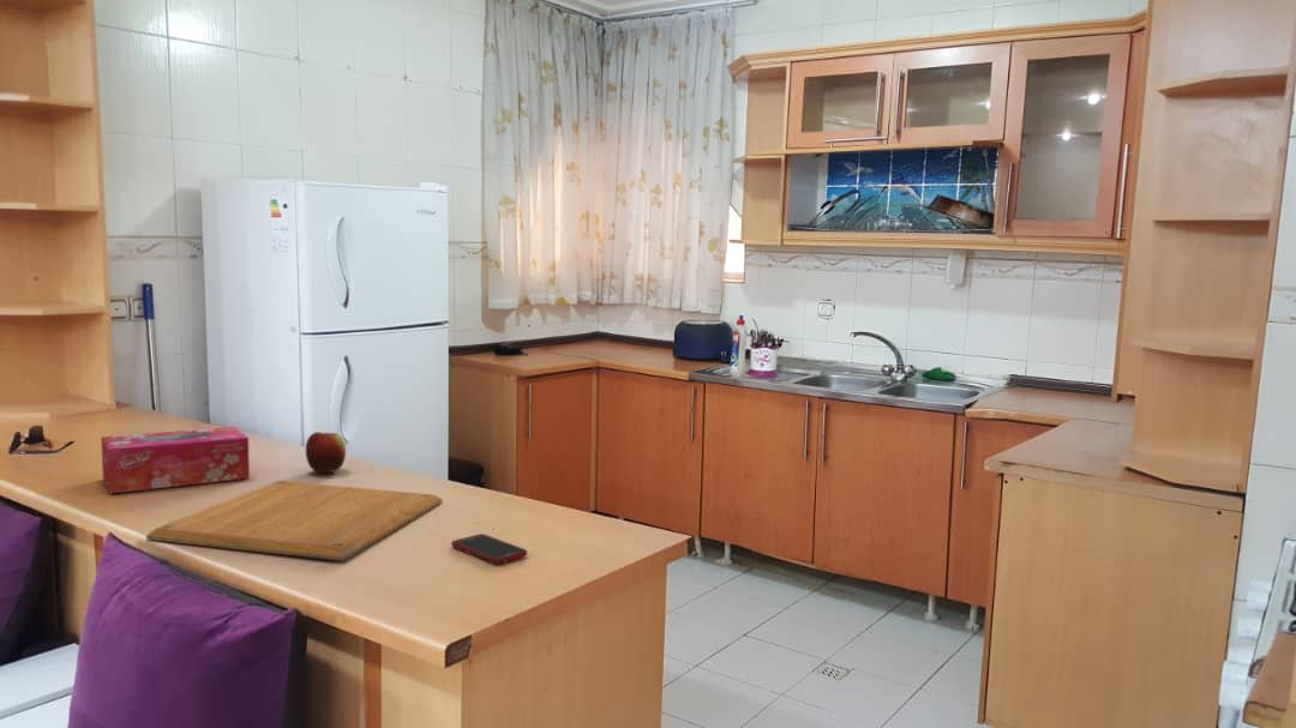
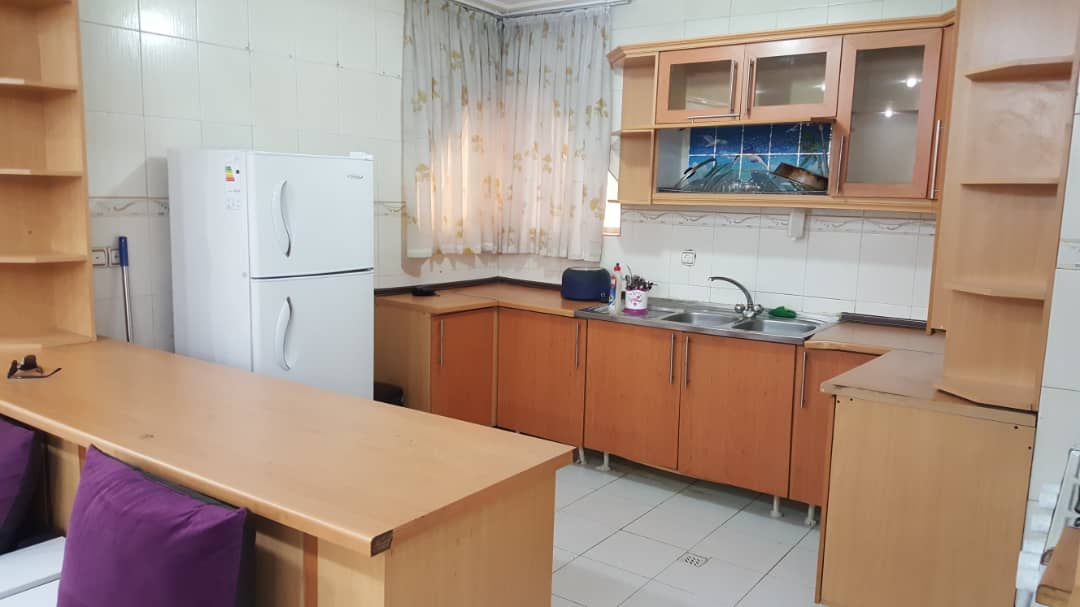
- cell phone (488, 548)
- chopping board (306, 513)
- apple (325, 451)
- tissue box (175, 457)
